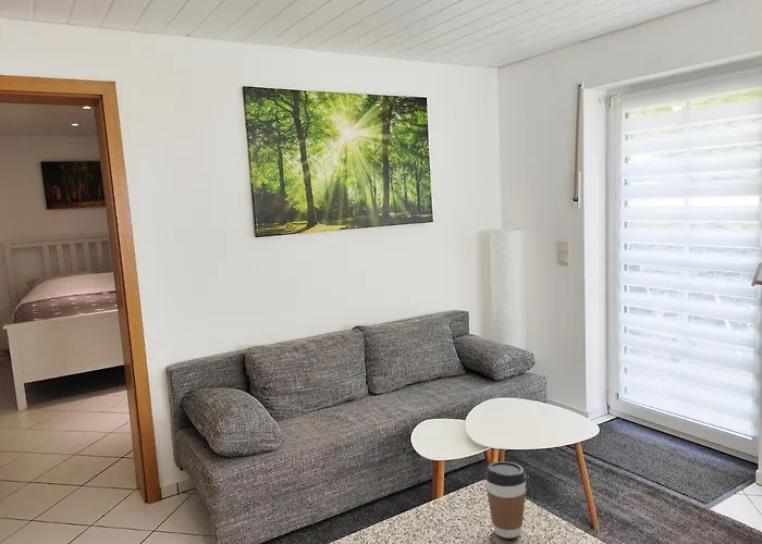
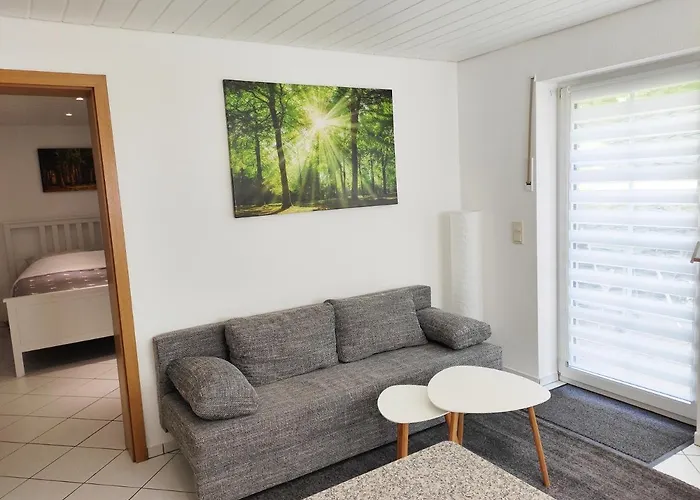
- coffee cup (506, 499)
